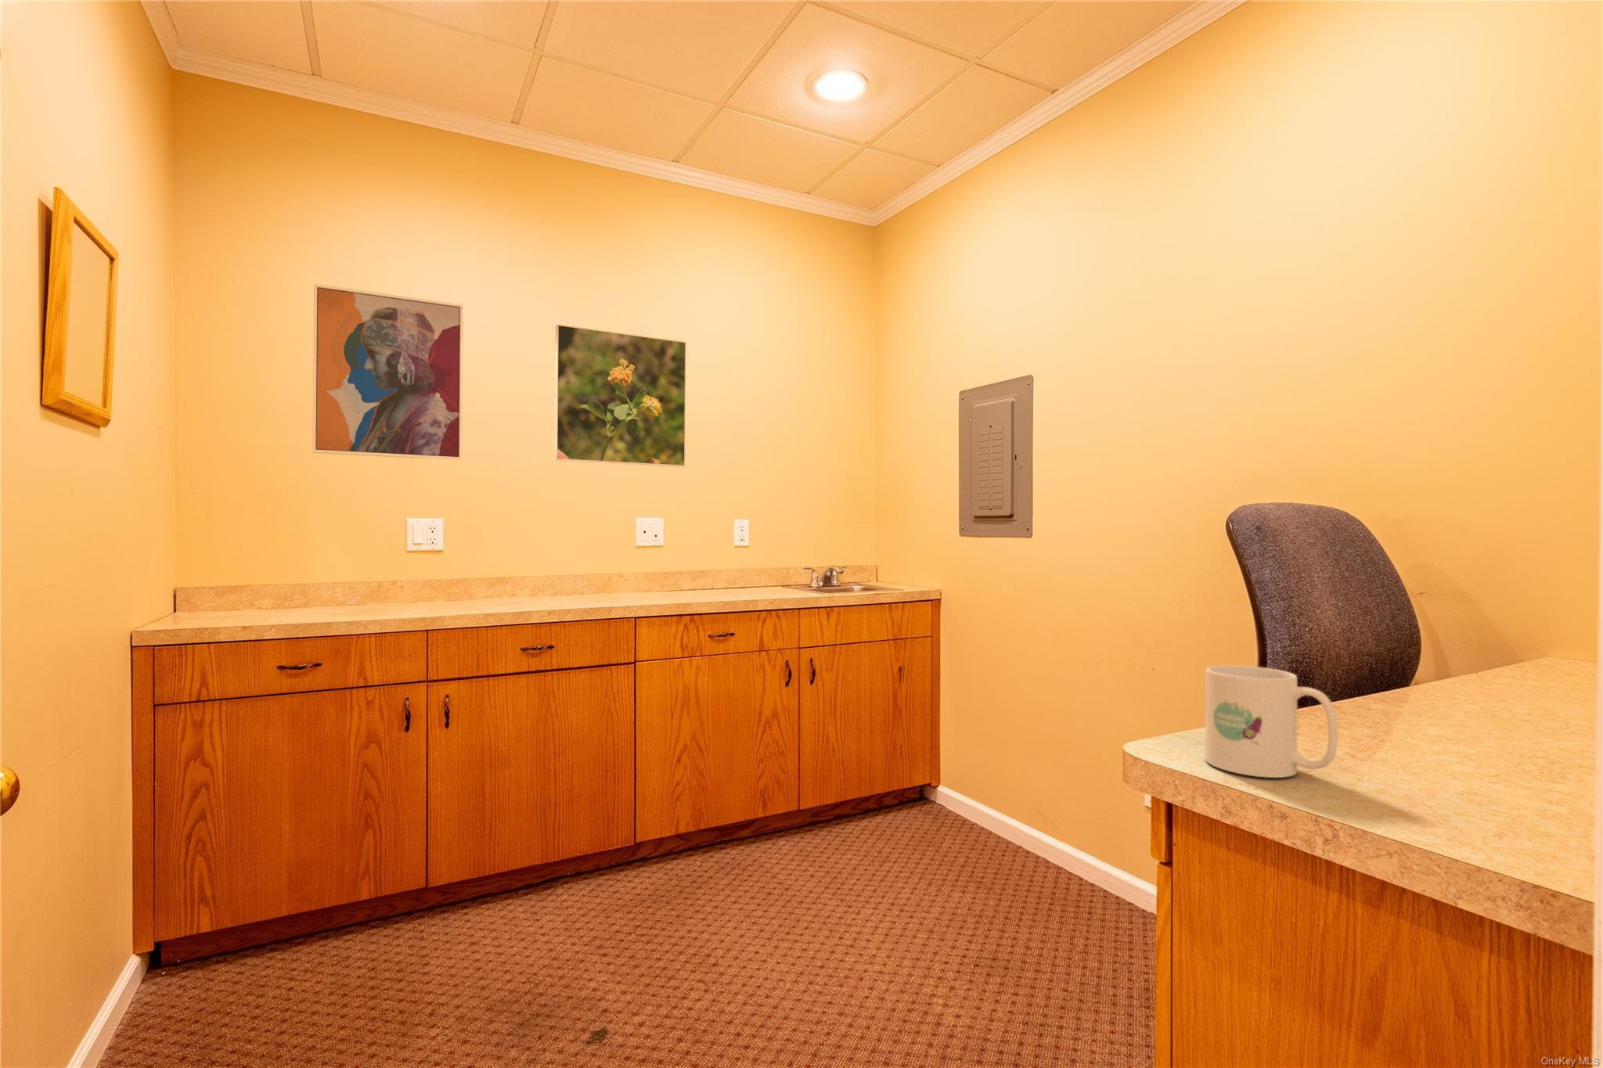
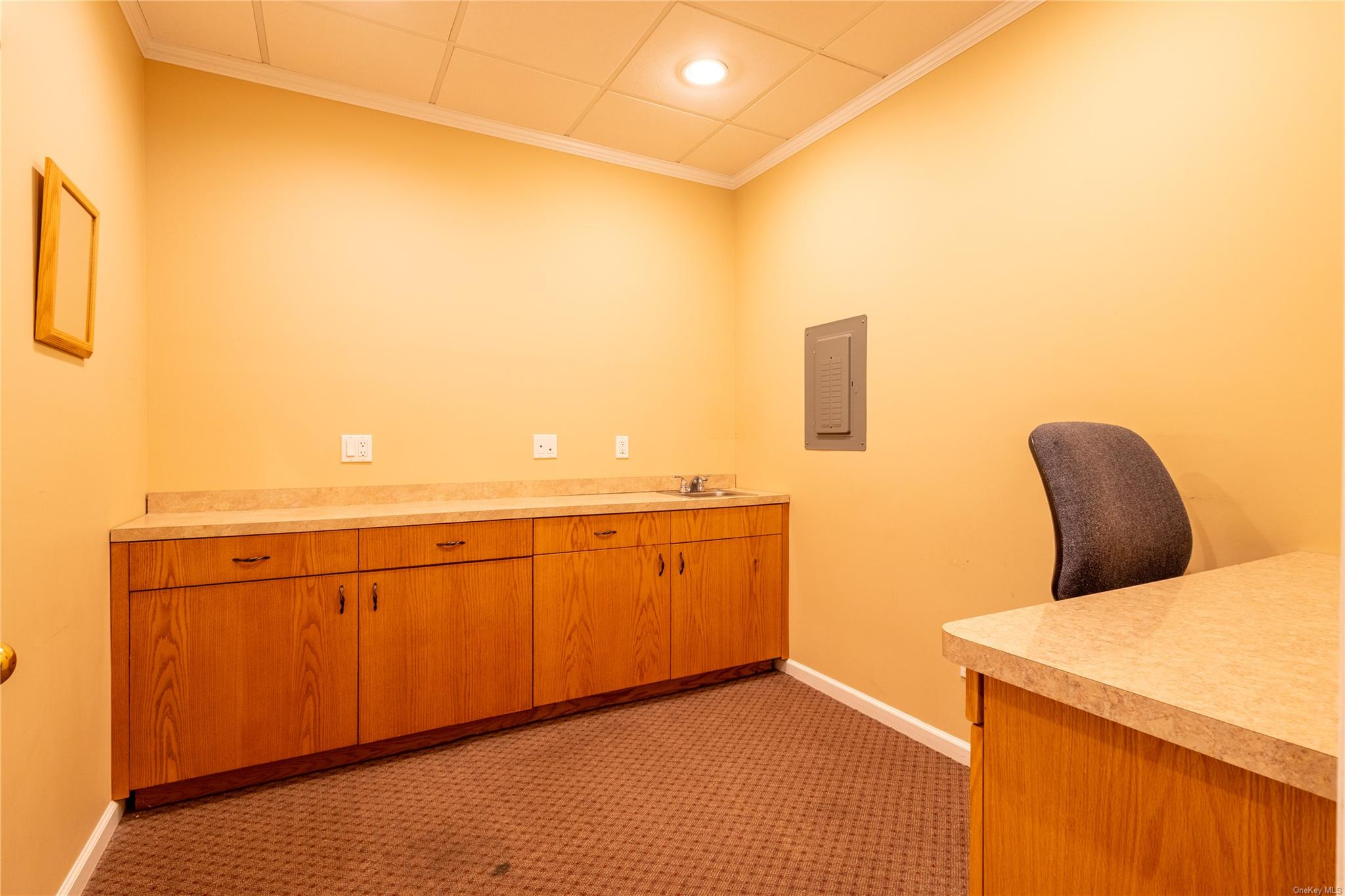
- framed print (622, 398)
- wall art (391, 375)
- mug (1269, 721)
